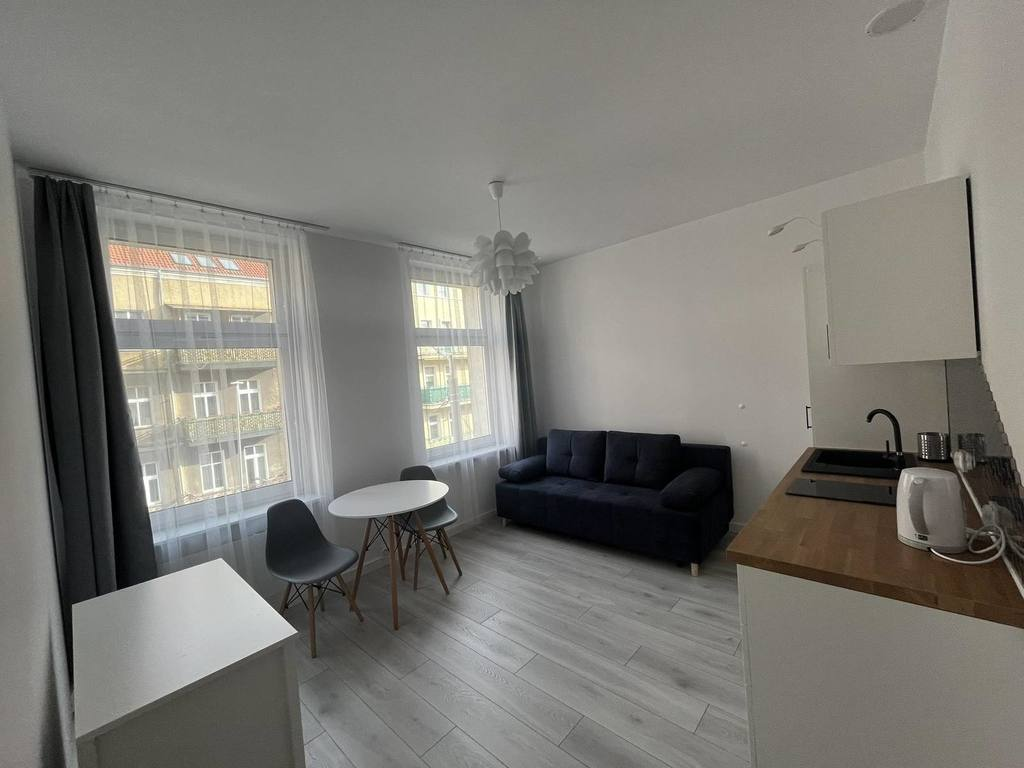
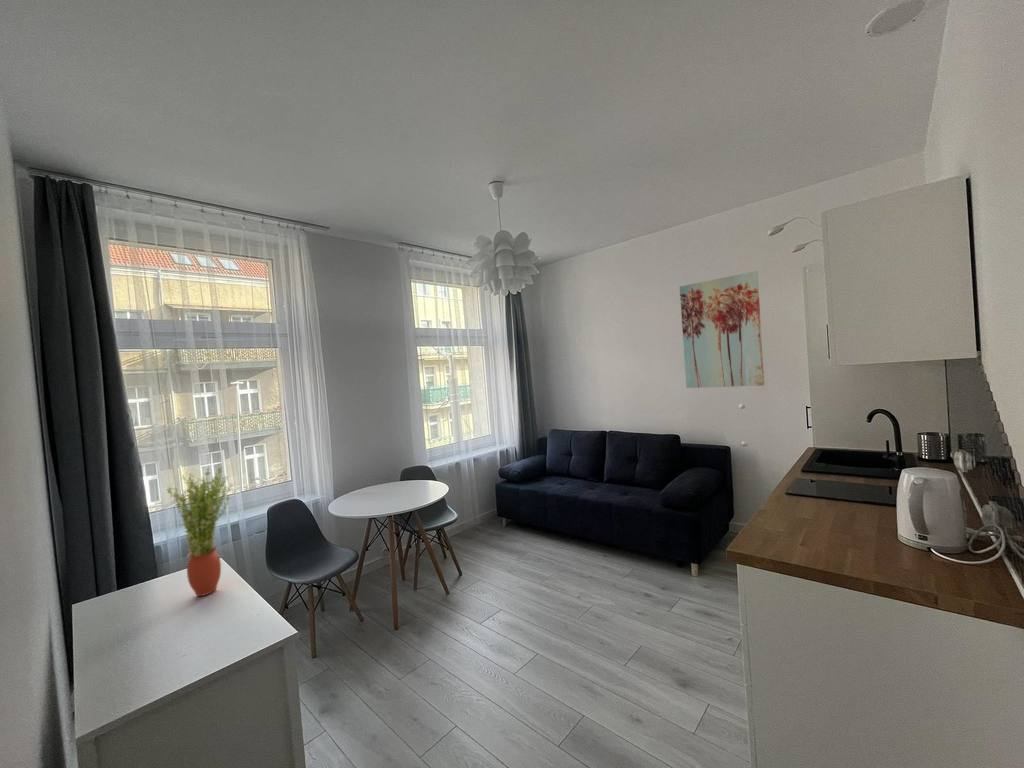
+ wall art (719, 333)
+ potted plant (205, 528)
